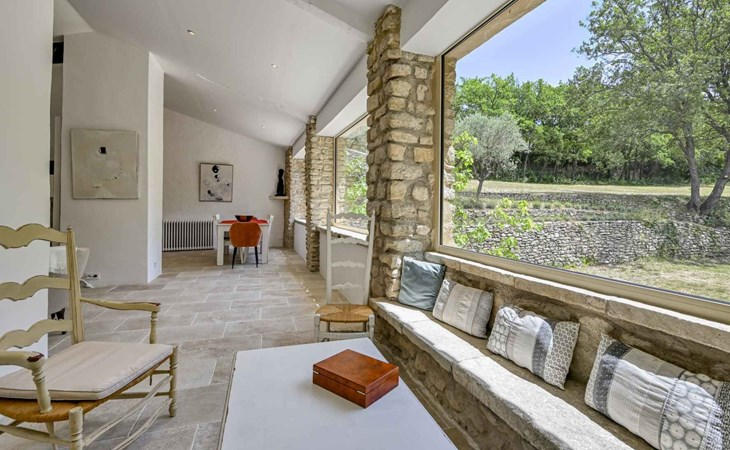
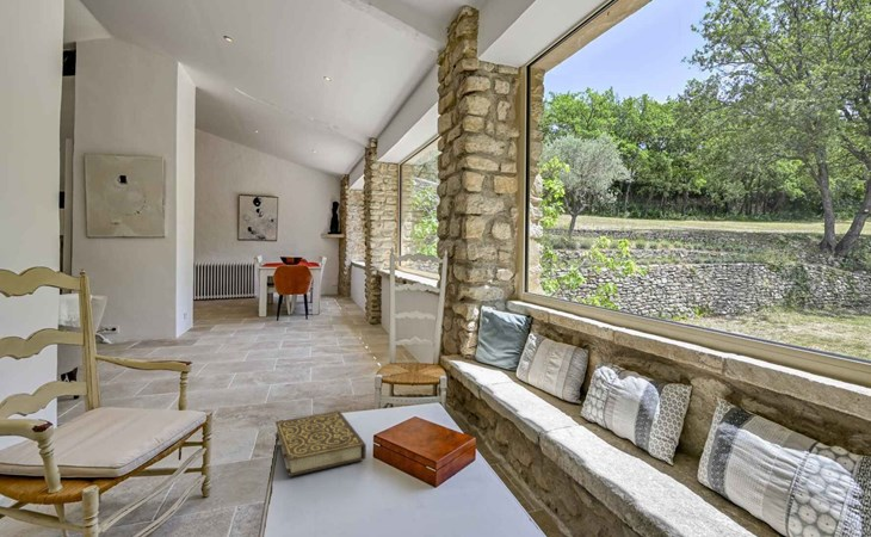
+ book (315, 437)
